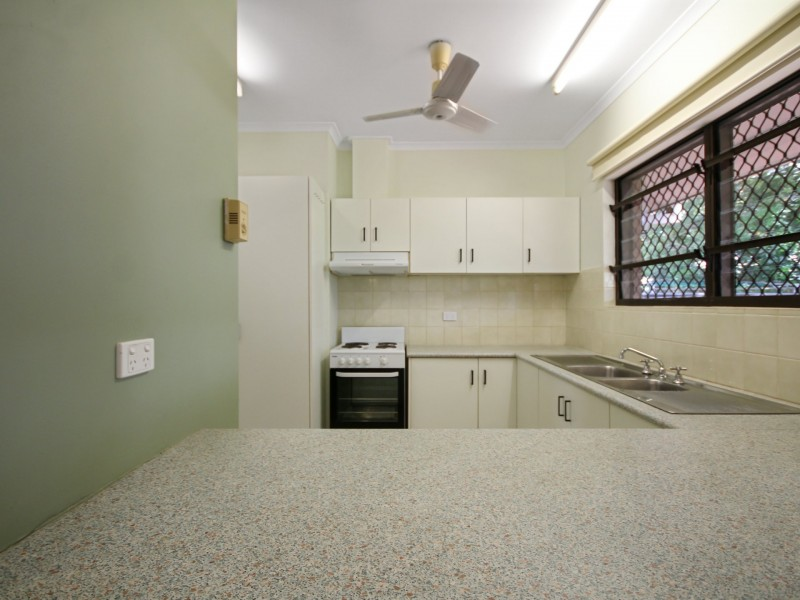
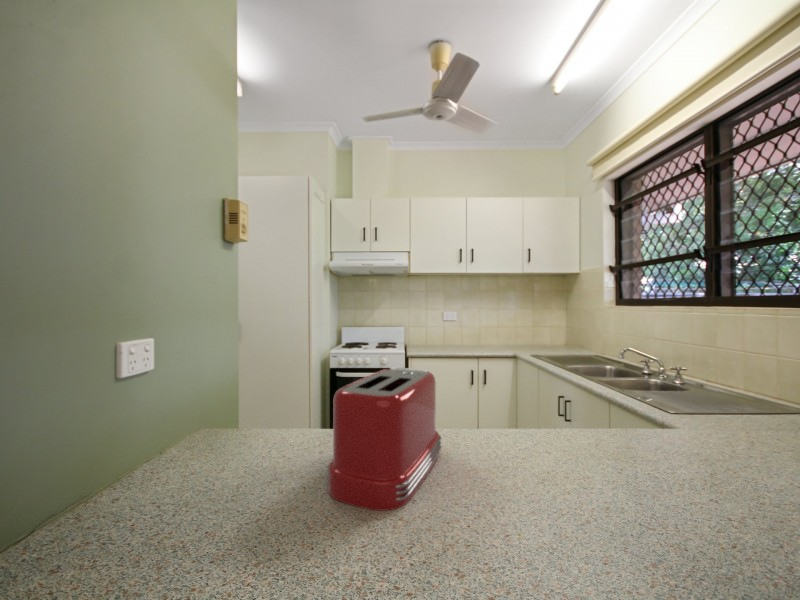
+ toaster (389, 424)
